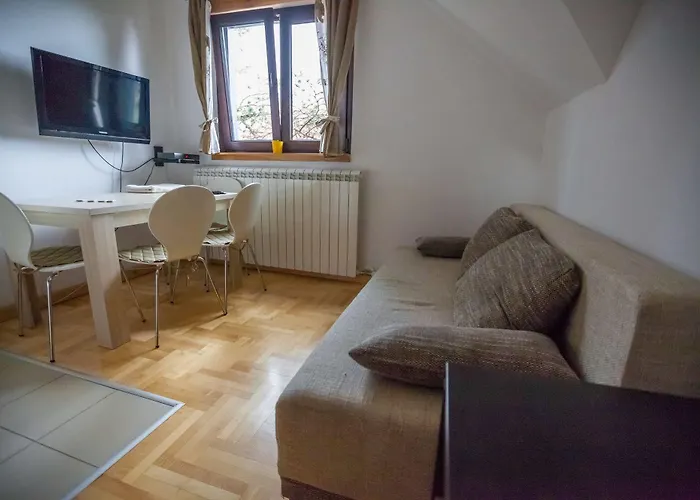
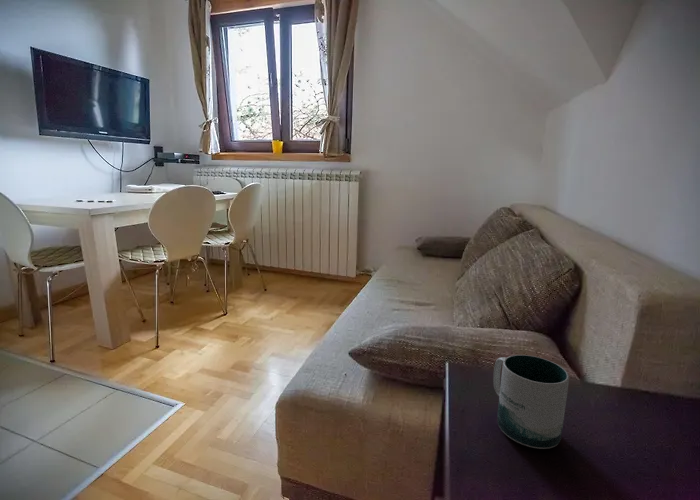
+ mug (522, 391)
